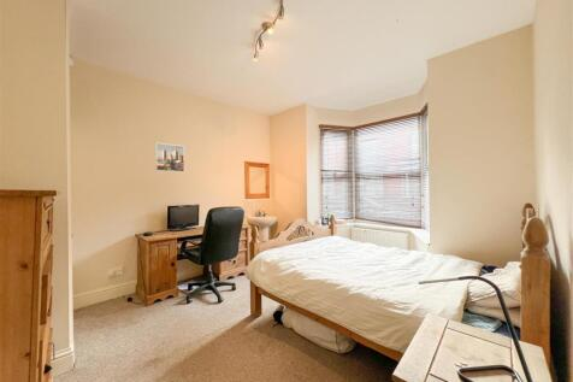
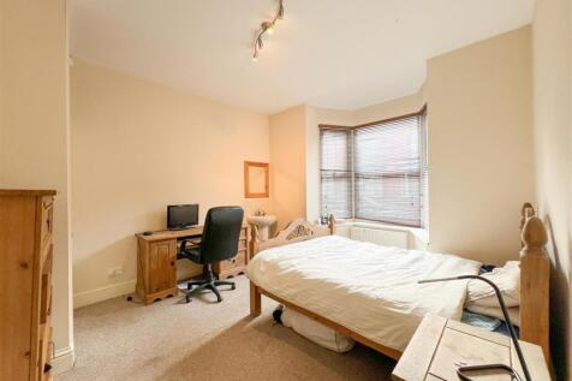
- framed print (170, 158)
